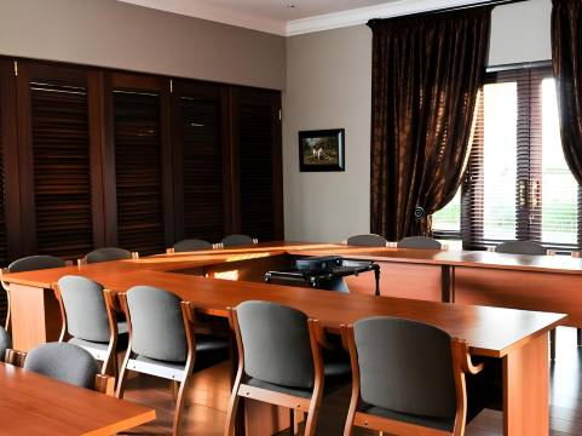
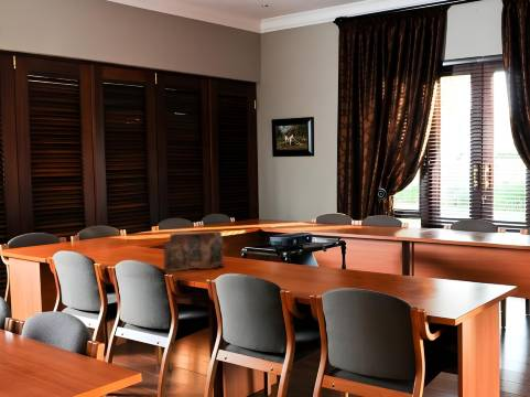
+ folder (194, 250)
